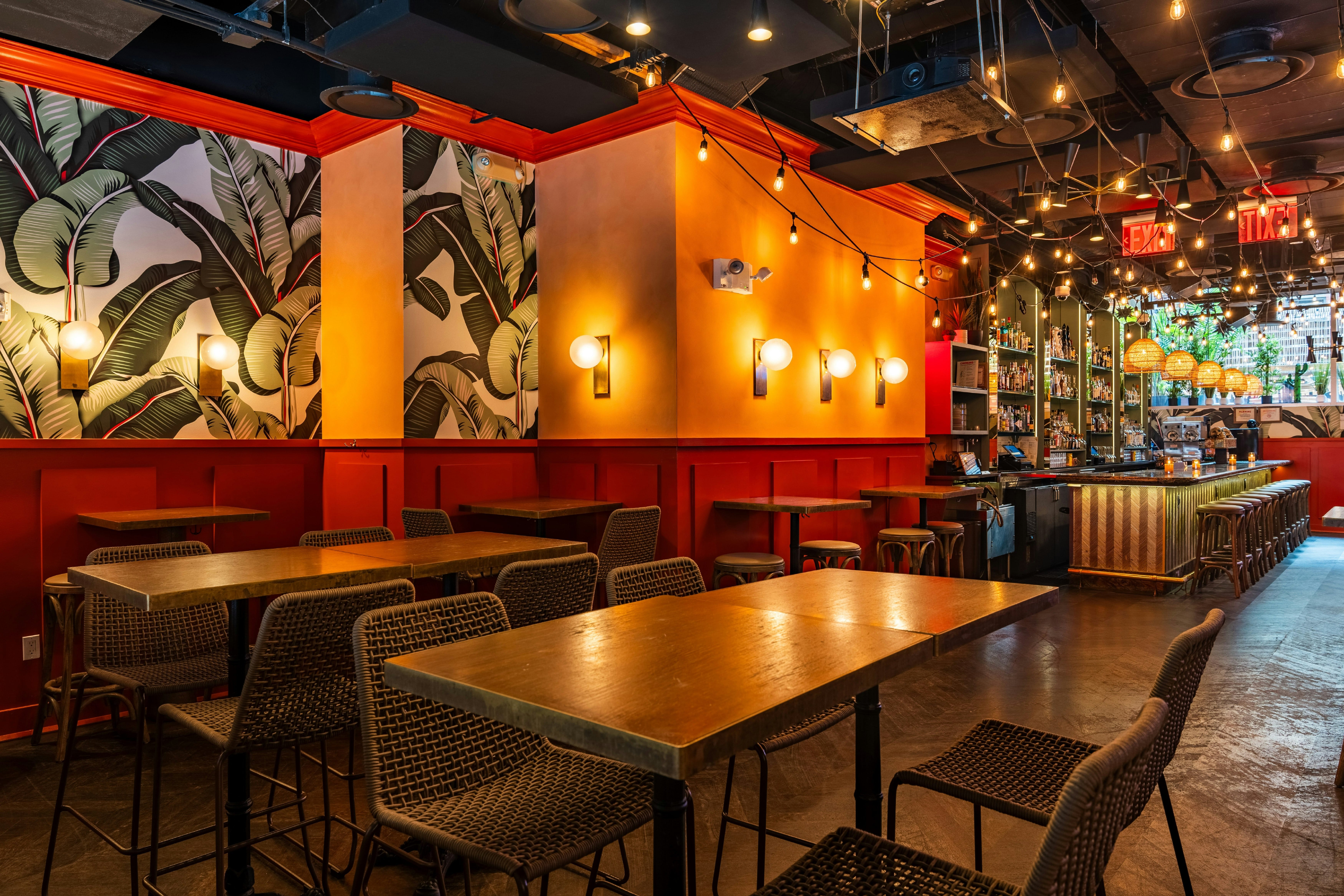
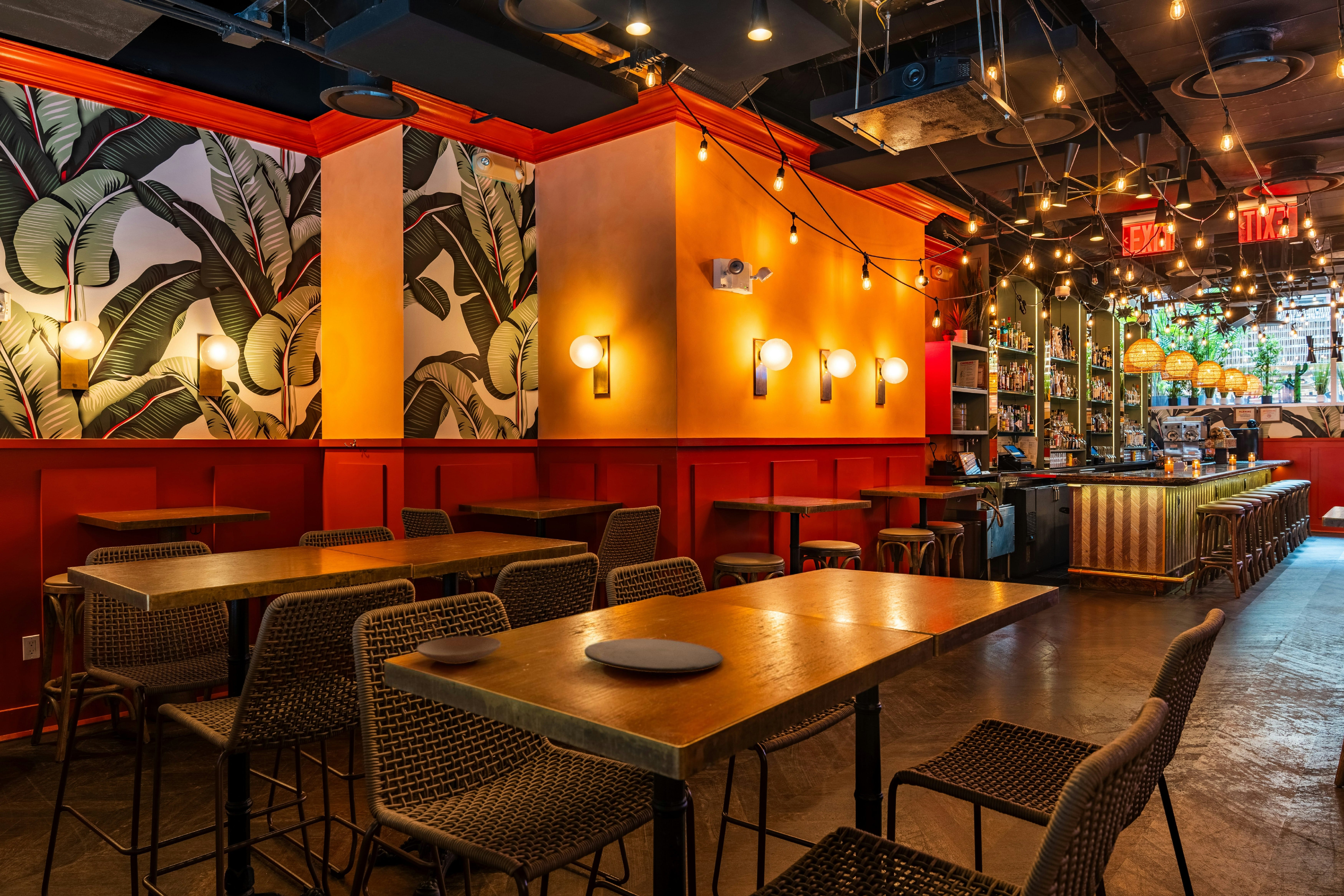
+ plate (459, 651)
+ plate (654, 655)
